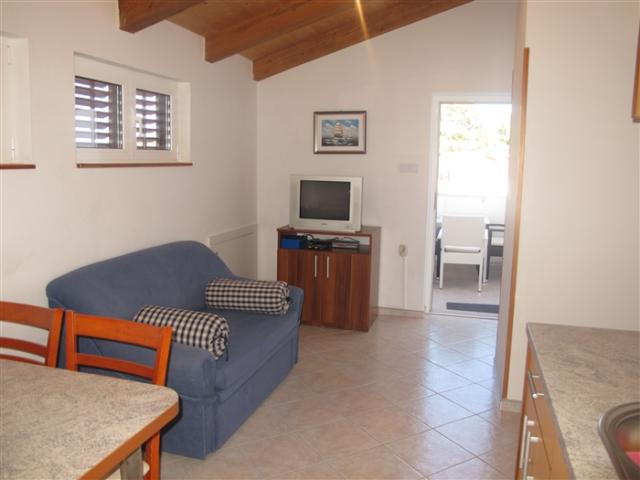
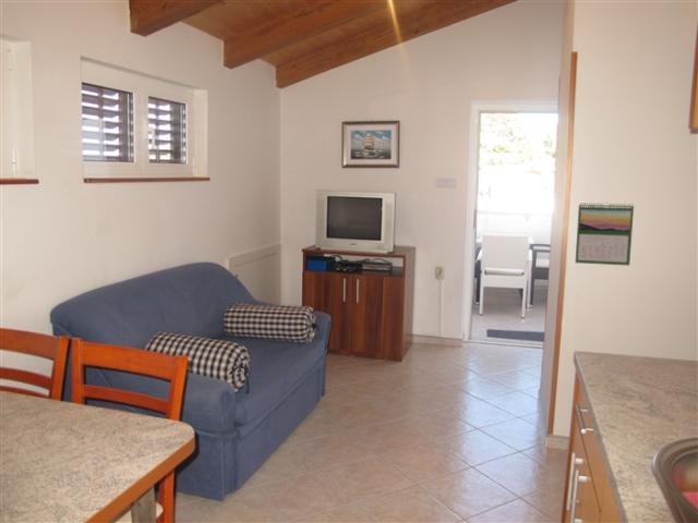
+ calendar (603, 233)
